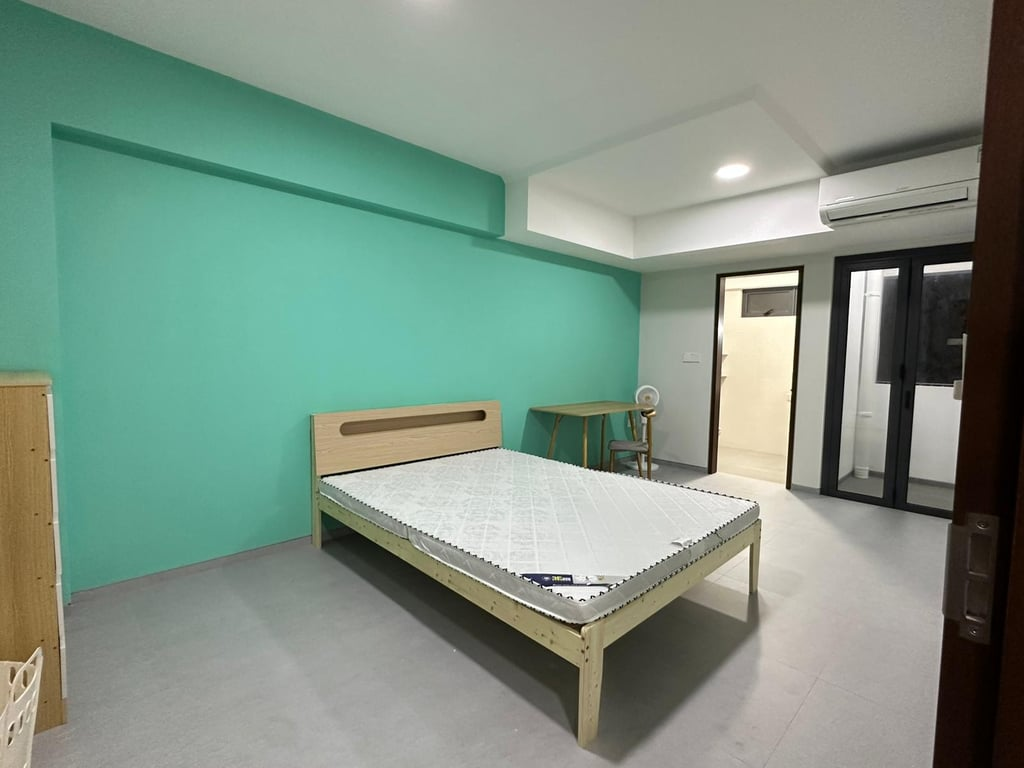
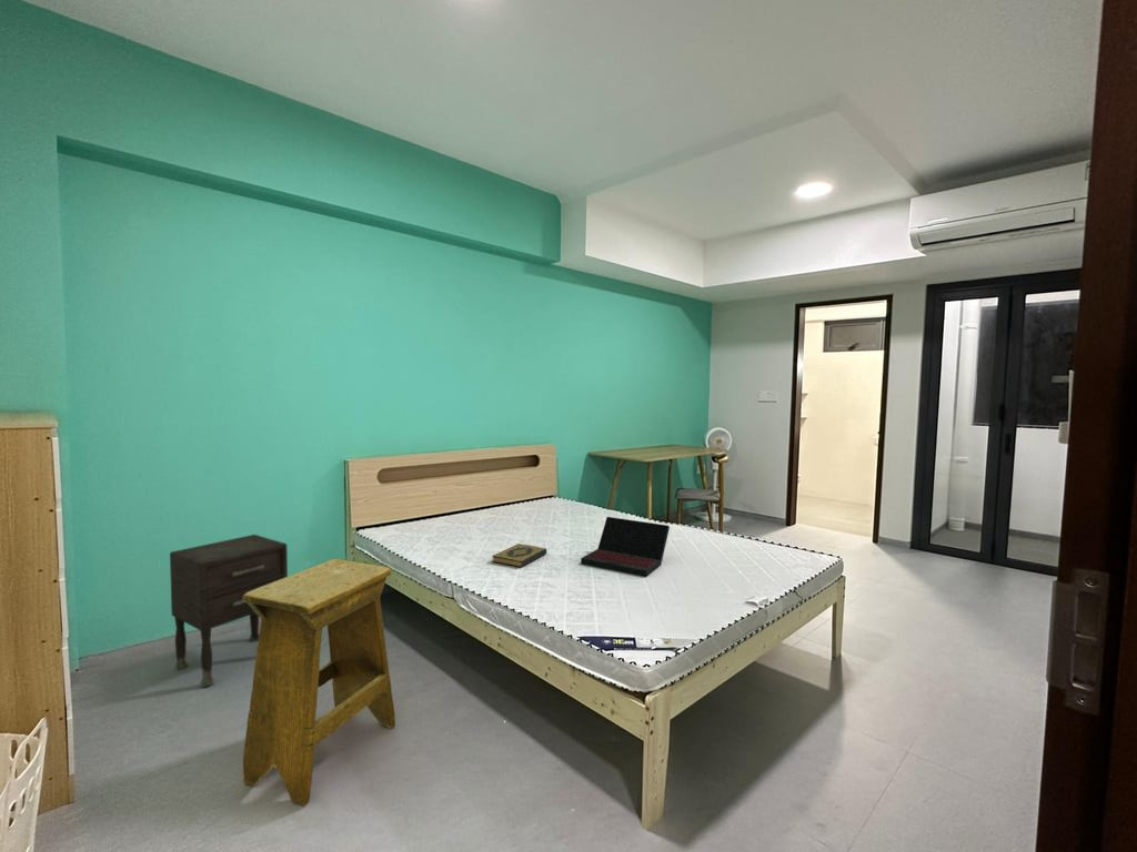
+ stool (322, 667)
+ hardback book (520, 555)
+ nightstand (232, 605)
+ laptop (625, 544)
